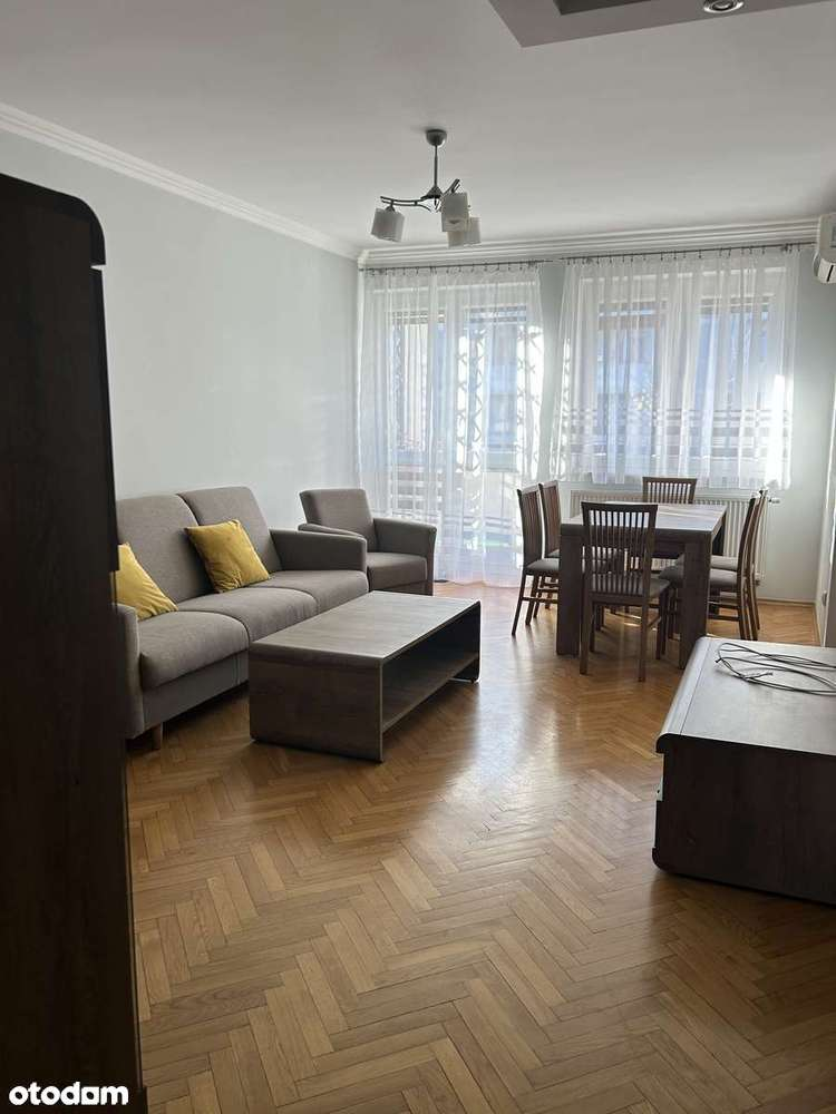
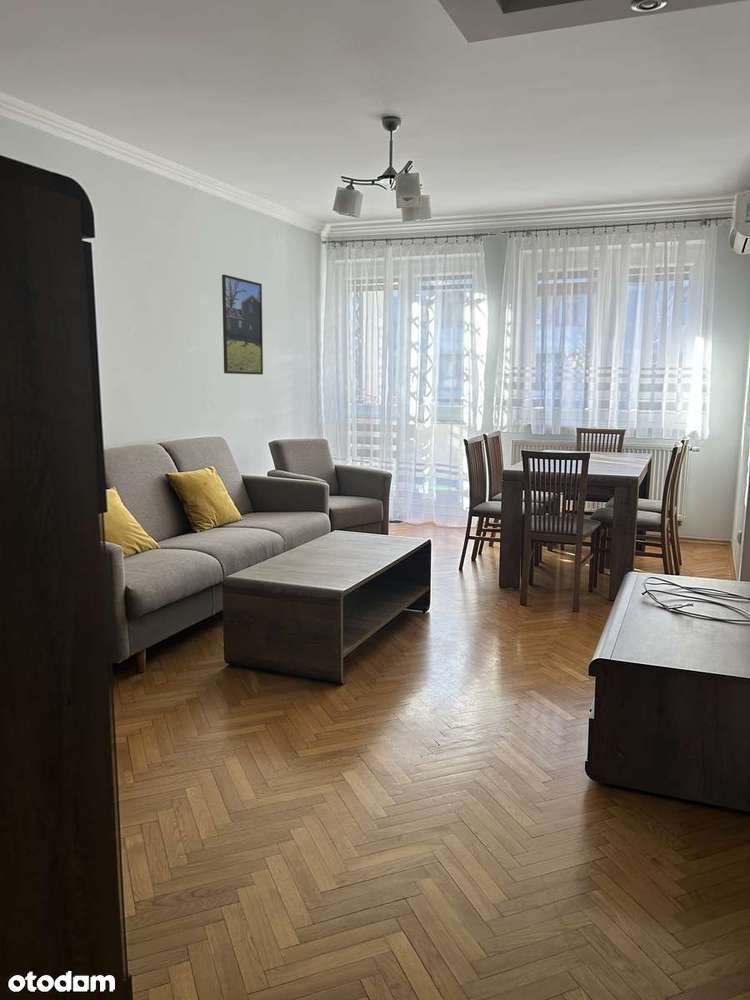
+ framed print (243, 327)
